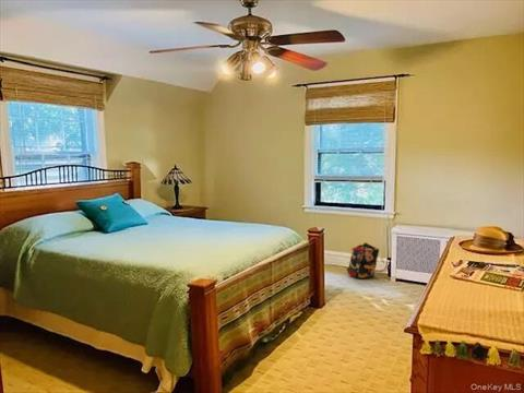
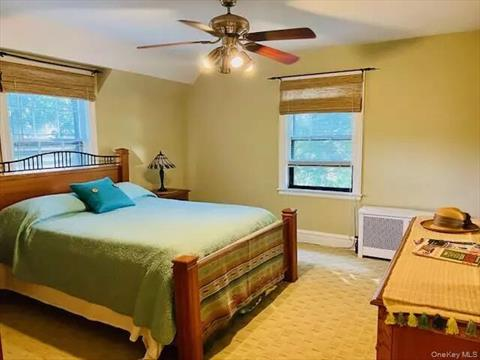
- backpack (361, 259)
